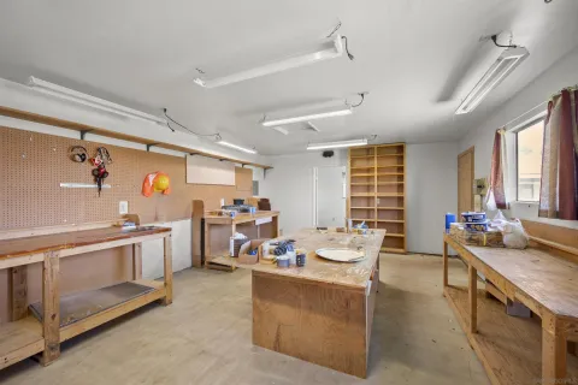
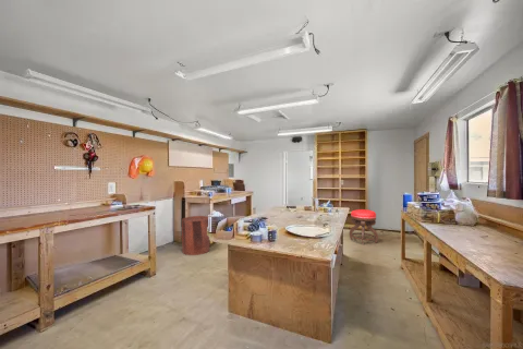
+ stool (363, 226)
+ trash can (196, 233)
